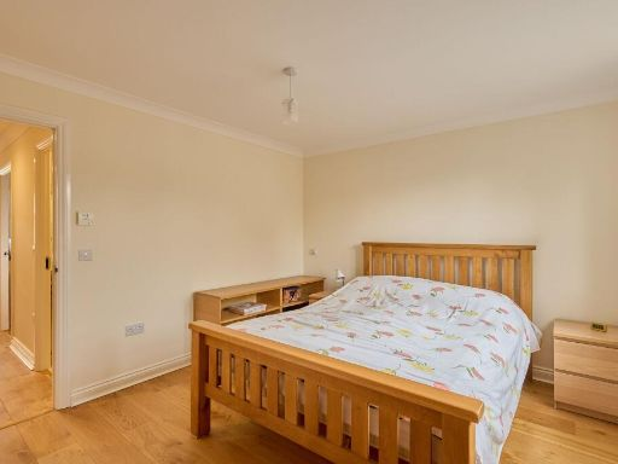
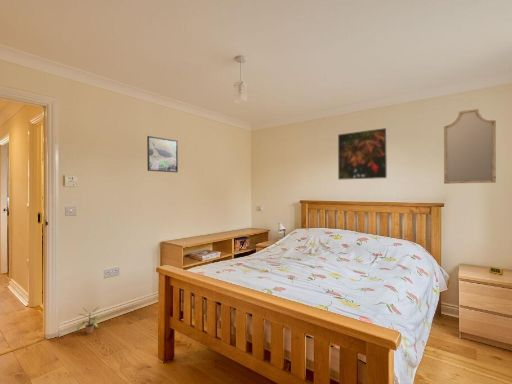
+ home mirror (468, 146)
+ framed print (361, 155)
+ potted plant (88, 317)
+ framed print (163, 155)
